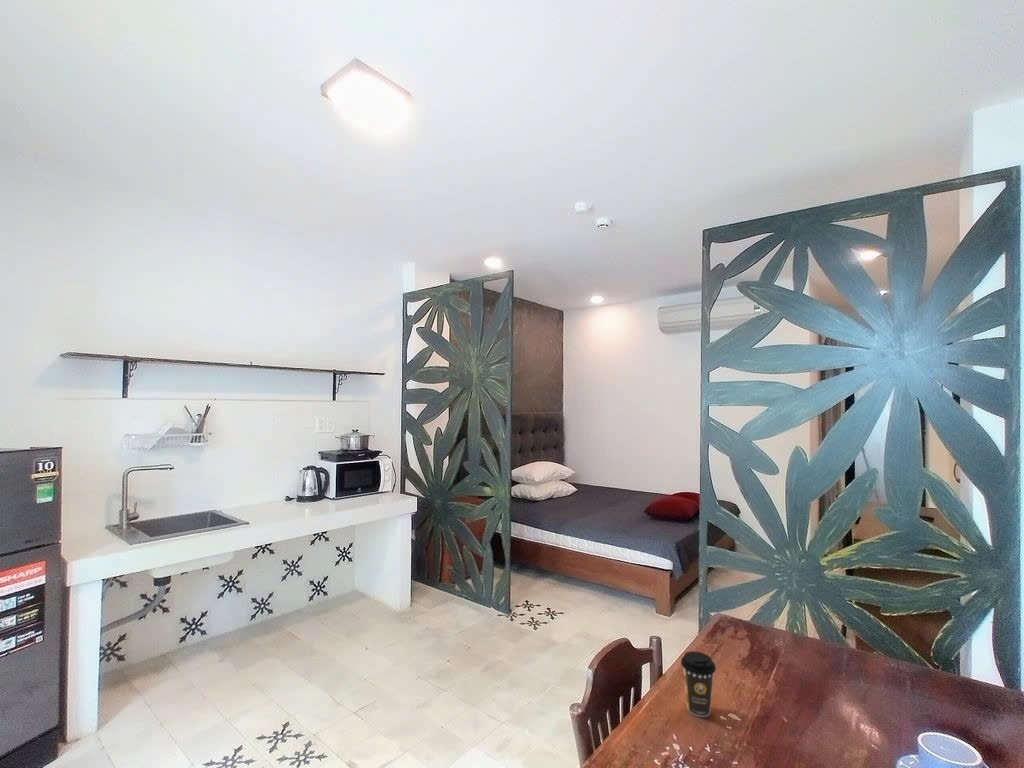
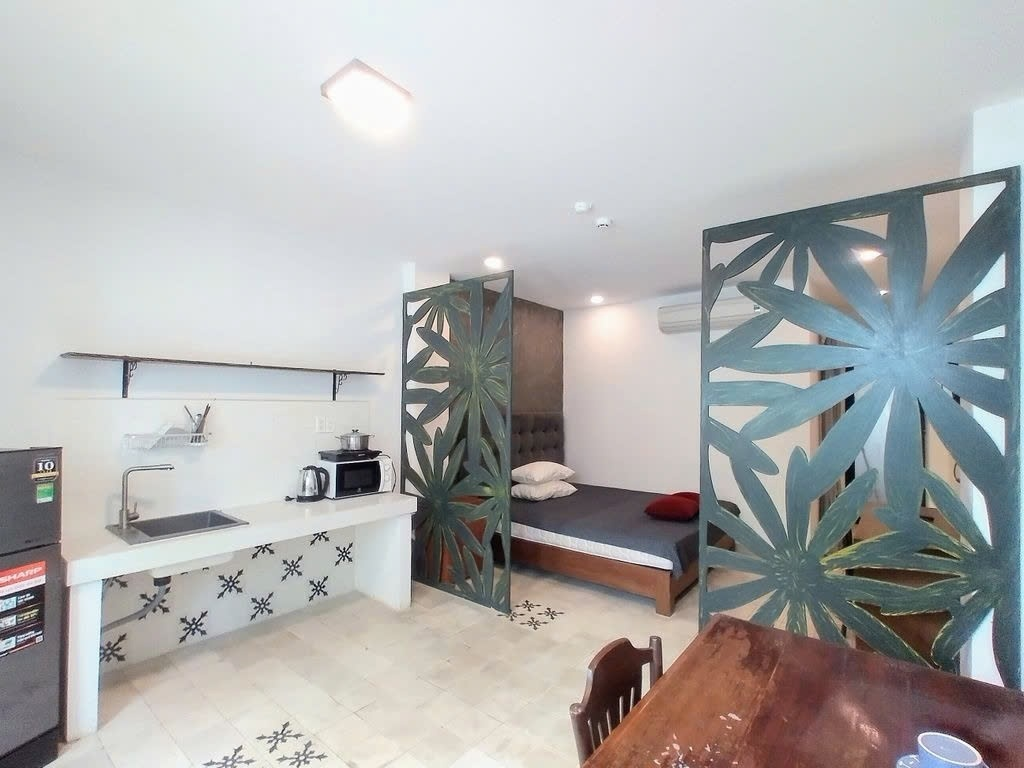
- coffee cup (698, 683)
